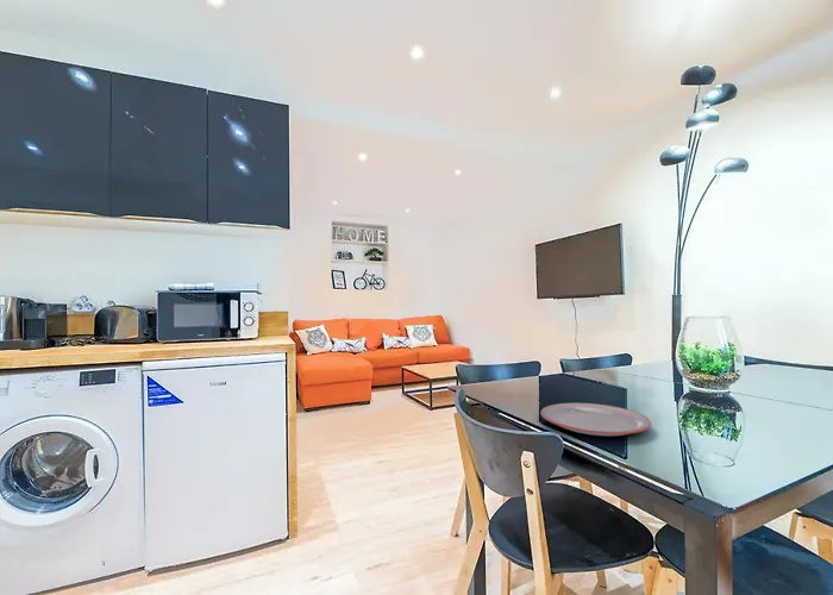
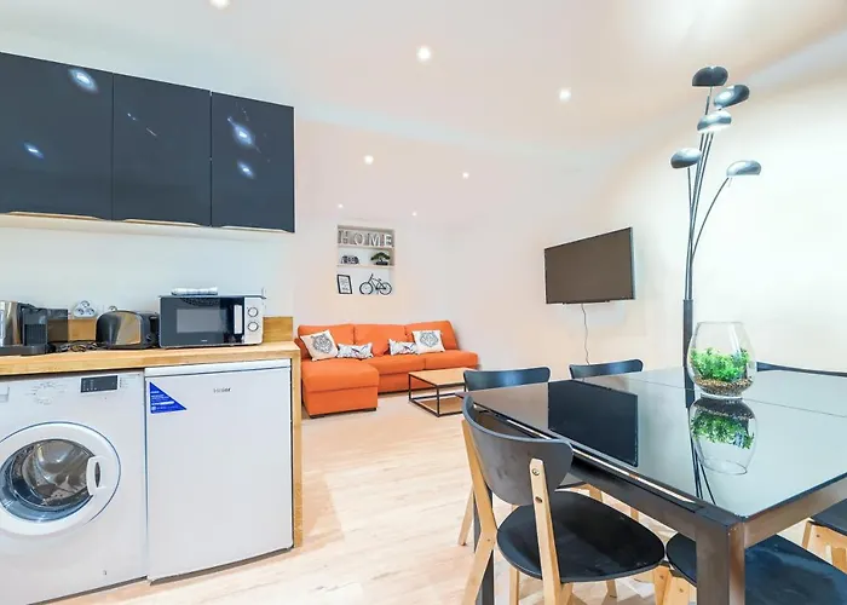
- plate (593, 419)
